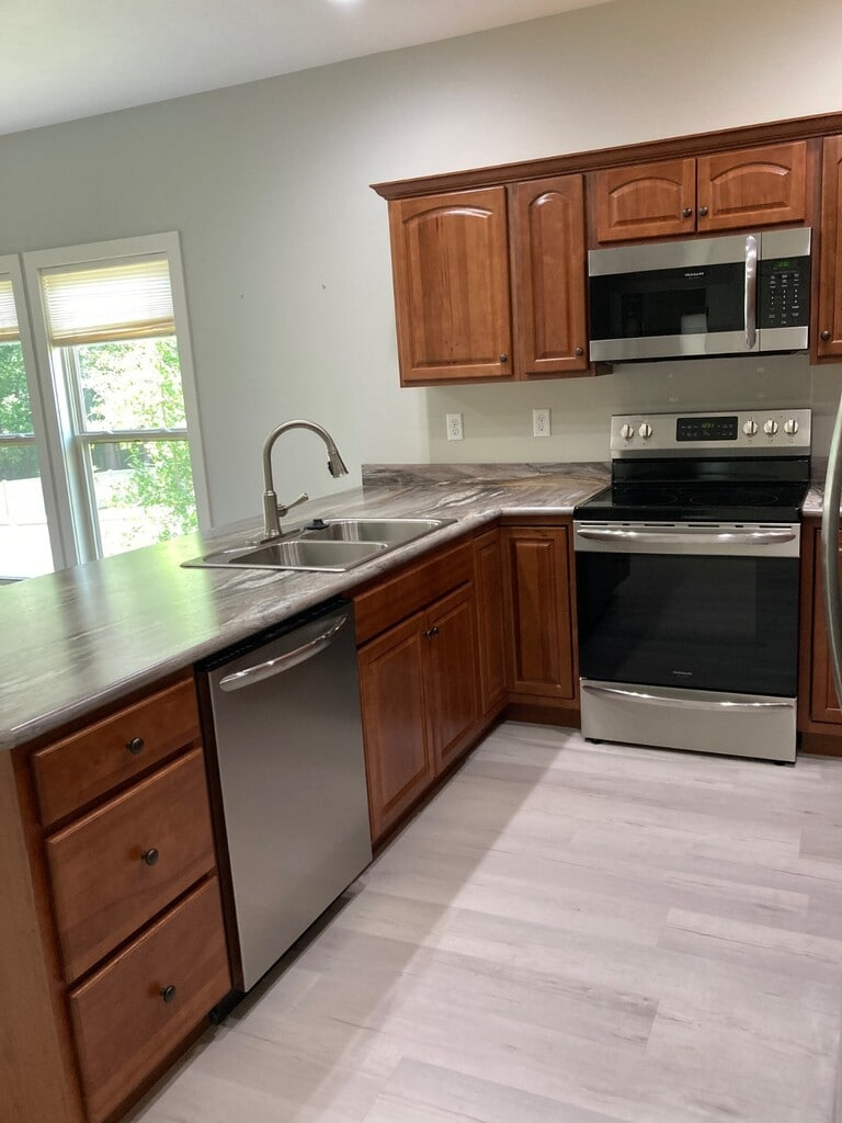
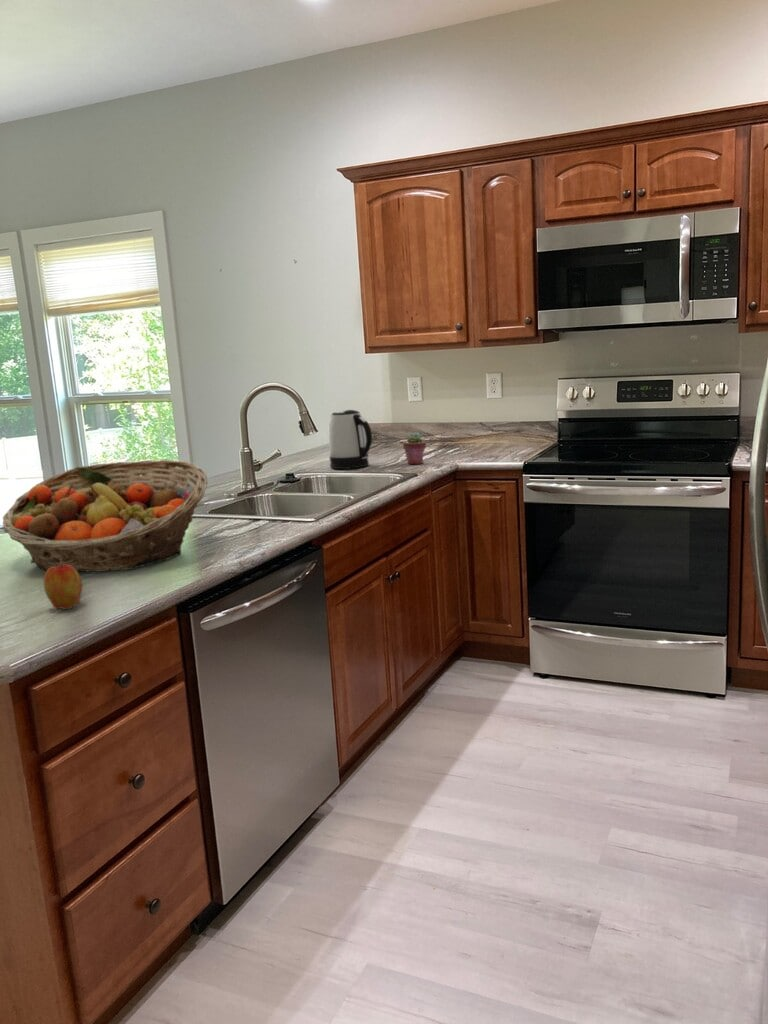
+ apple (62, 582)
+ potted succulent (414, 447)
+ kettle (351, 438)
+ fruit basket (108, 514)
